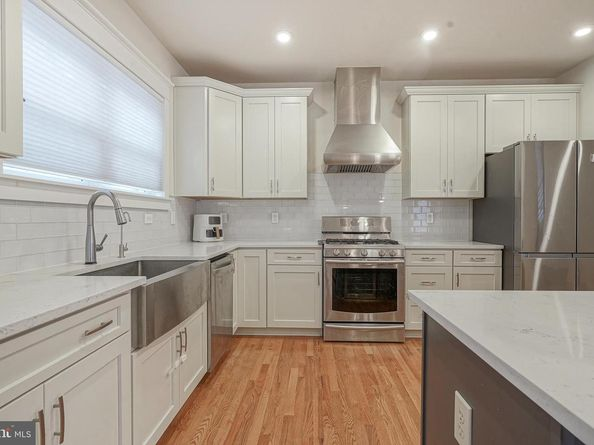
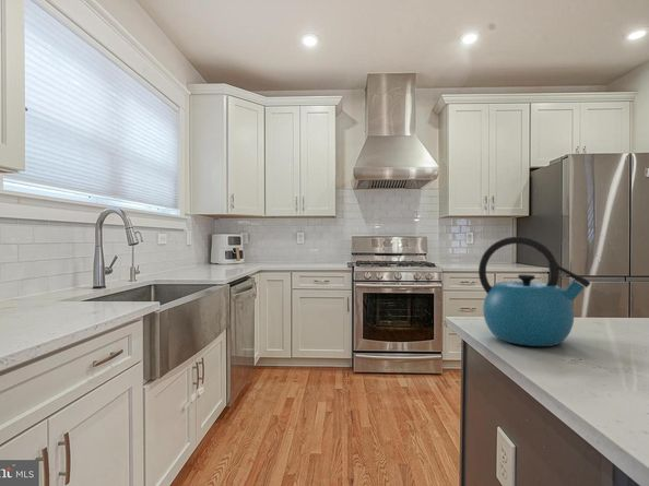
+ kettle (531, 288)
